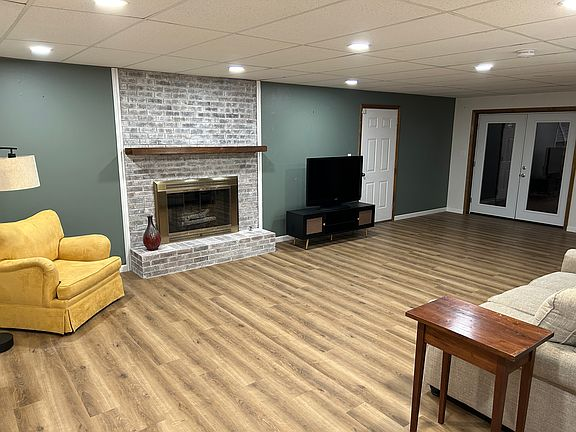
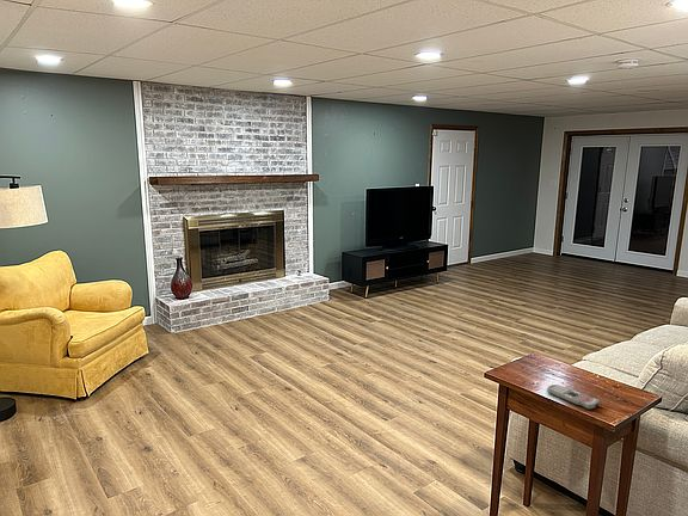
+ remote control (571, 395)
